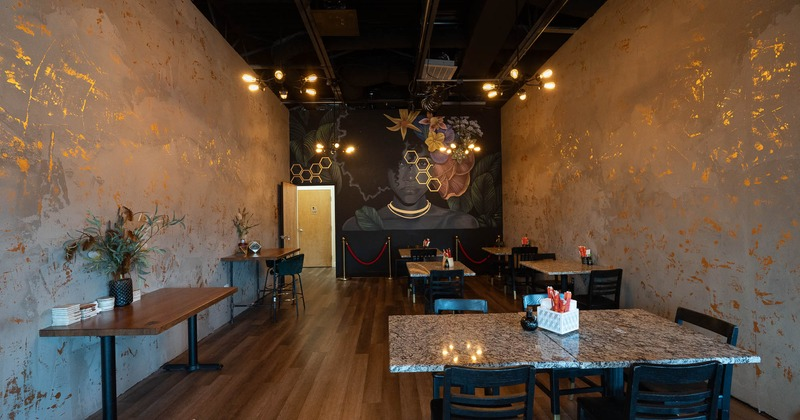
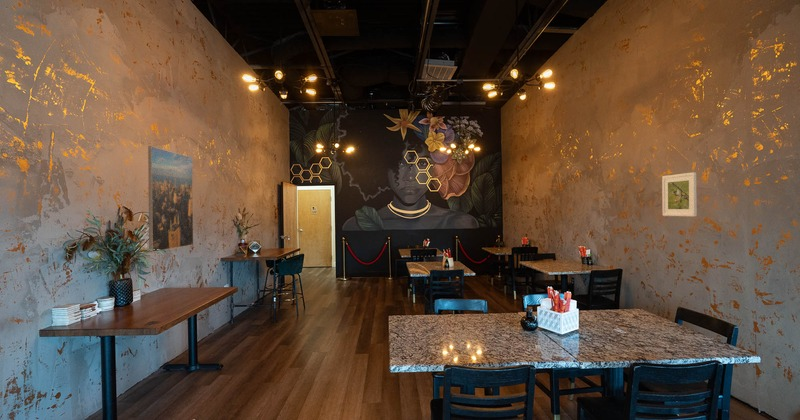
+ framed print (678, 195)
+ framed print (172, 200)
